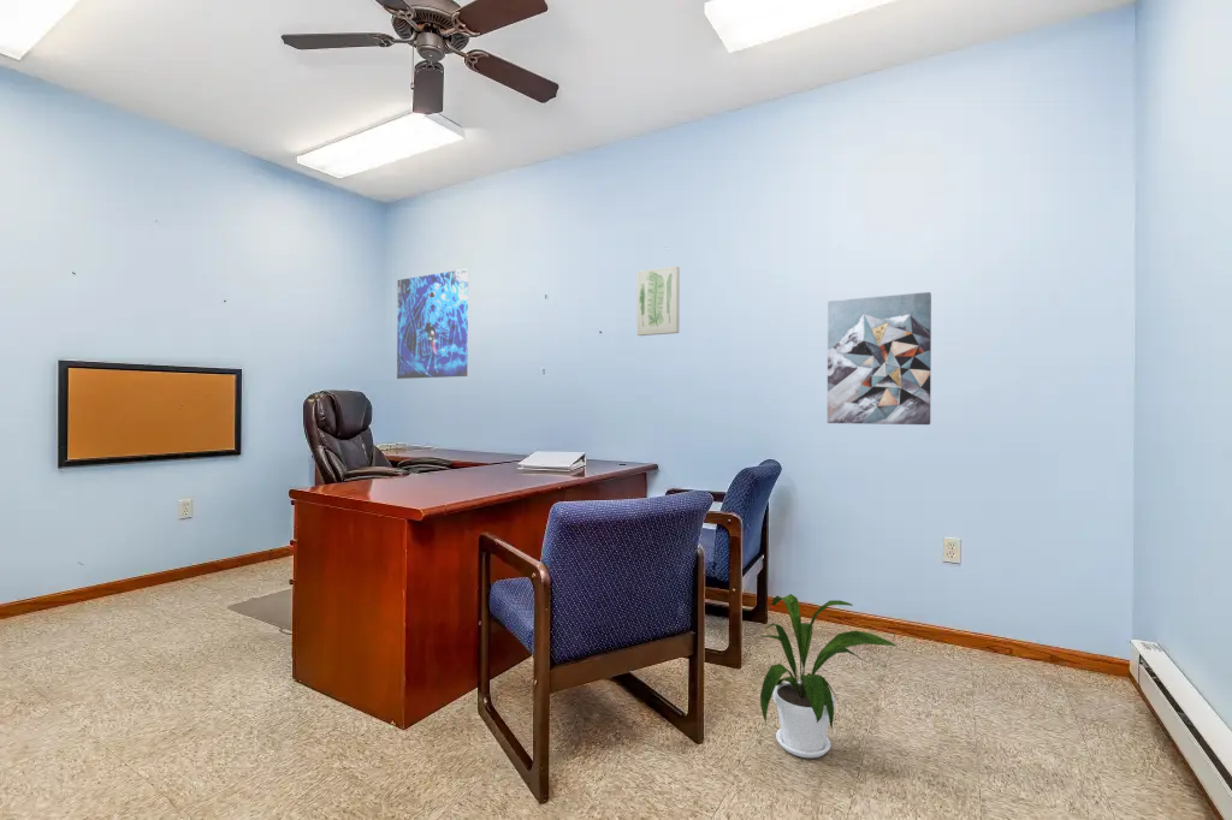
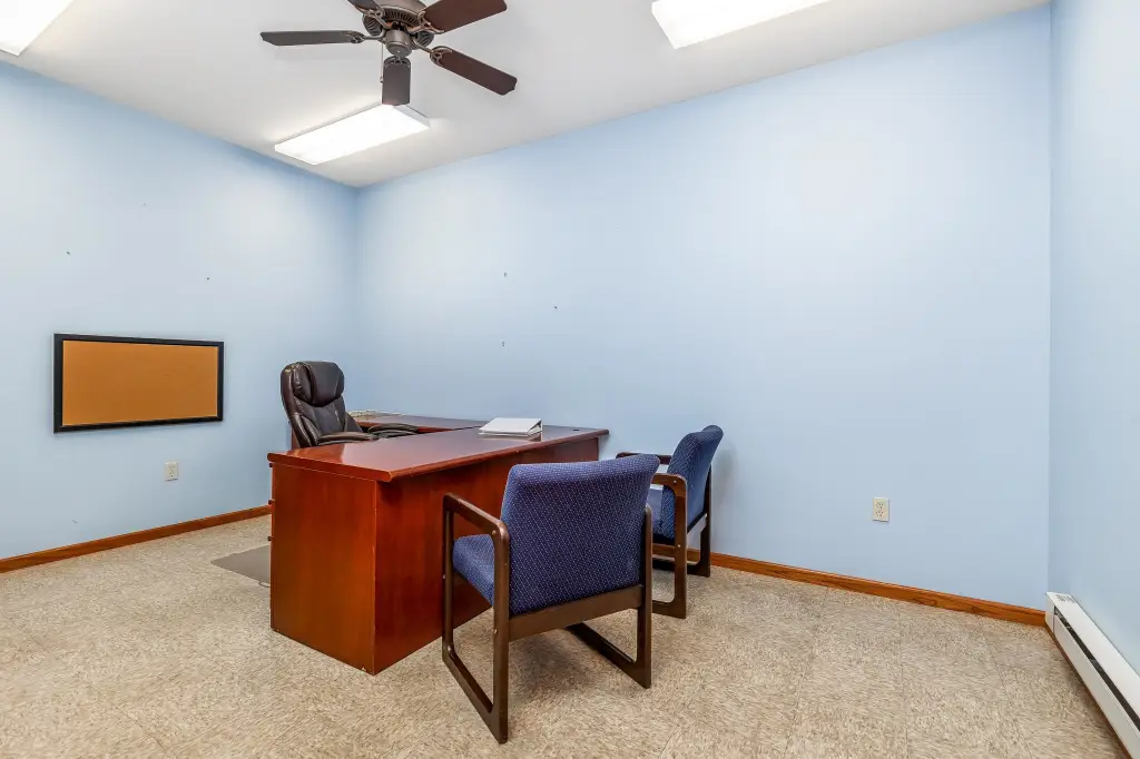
- map (431, 326)
- wall art (657, 302)
- wall art (877, 360)
- house plant (804, 667)
